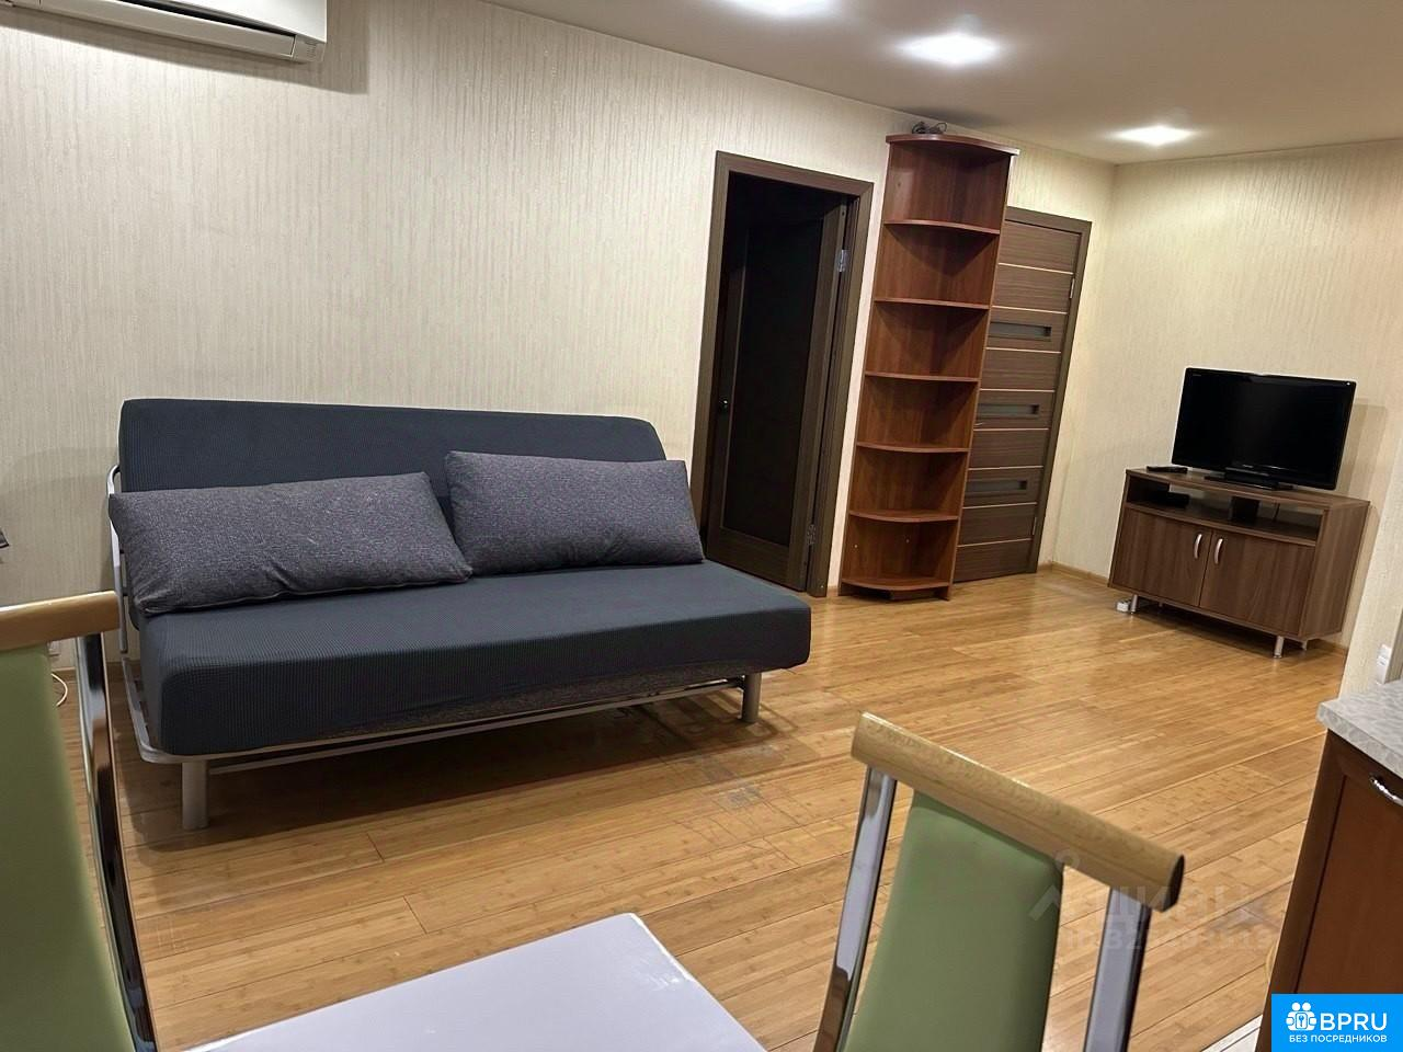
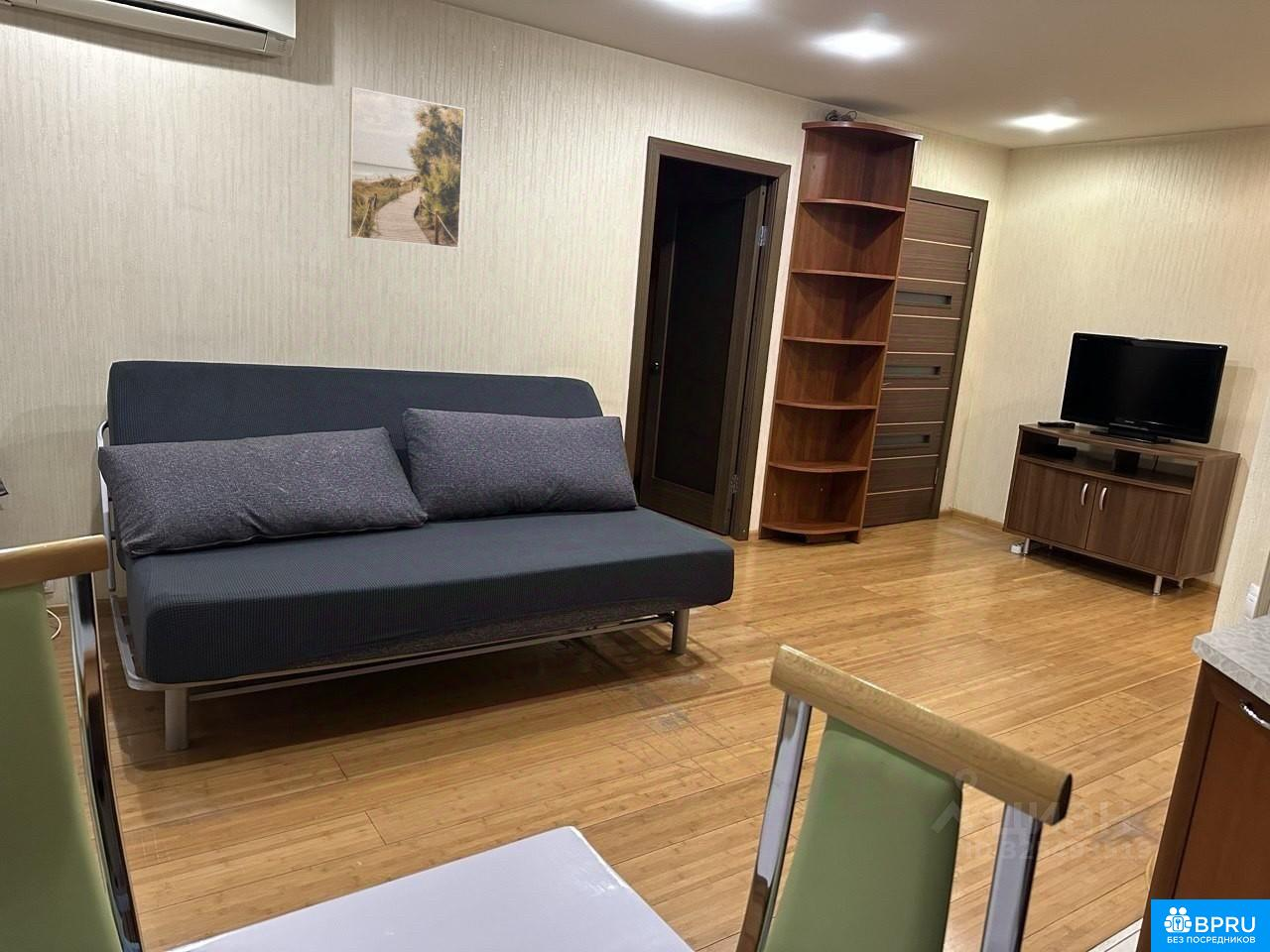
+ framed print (407, 172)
